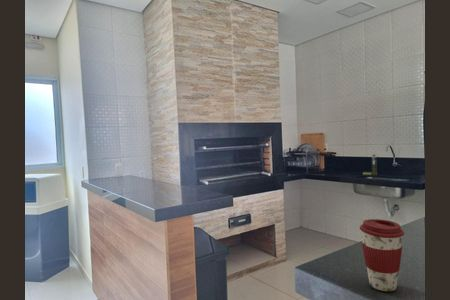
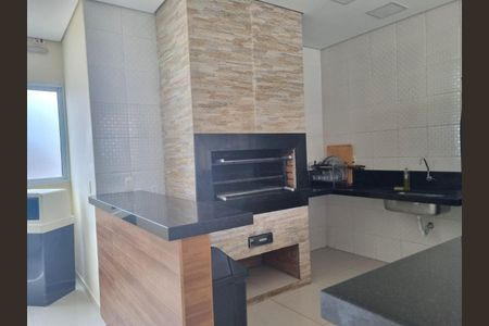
- coffee cup (381, 254)
